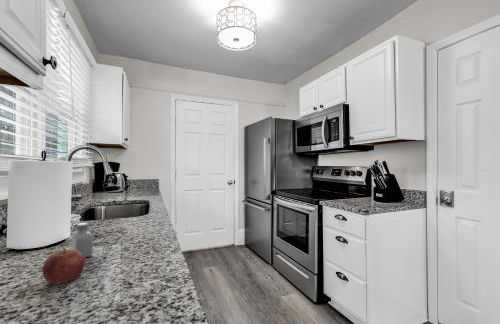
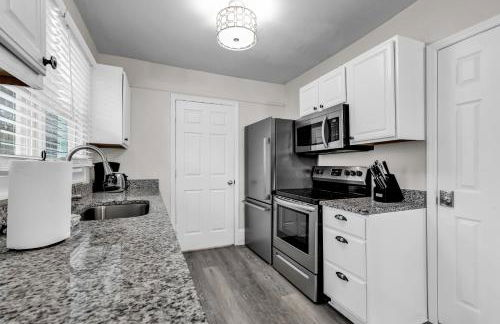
- saltshaker (82, 239)
- apple (64, 262)
